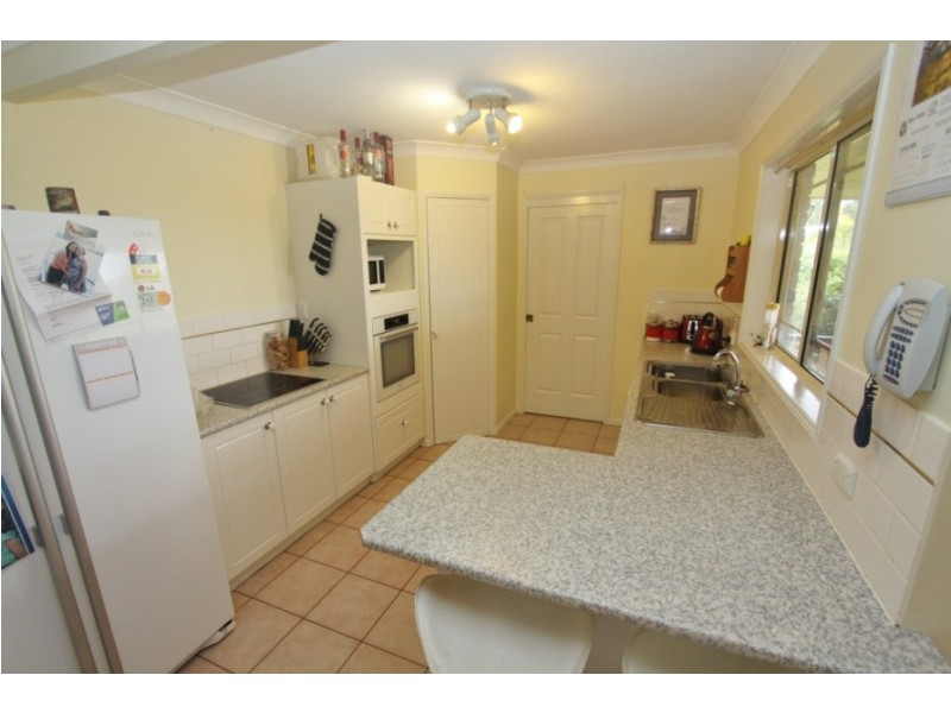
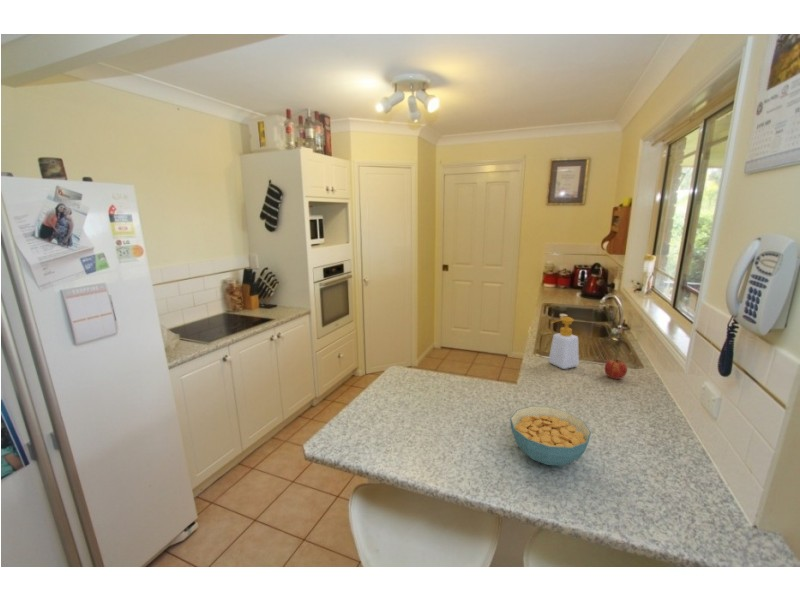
+ soap bottle (561, 341)
+ fruit (615, 367)
+ cereal bowl (547, 441)
